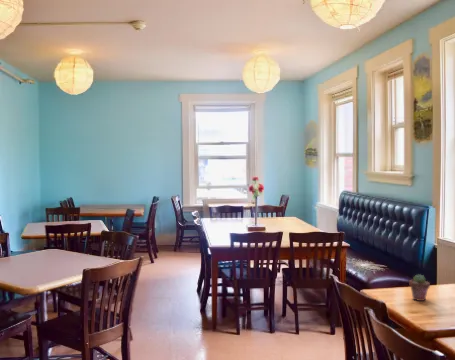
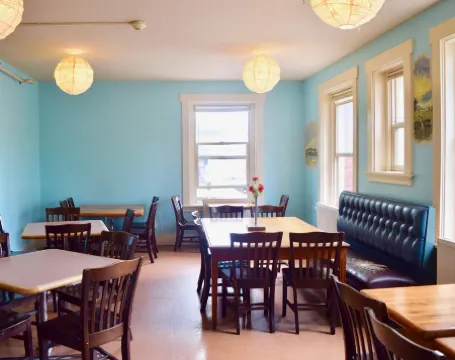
- potted succulent (419, 286)
